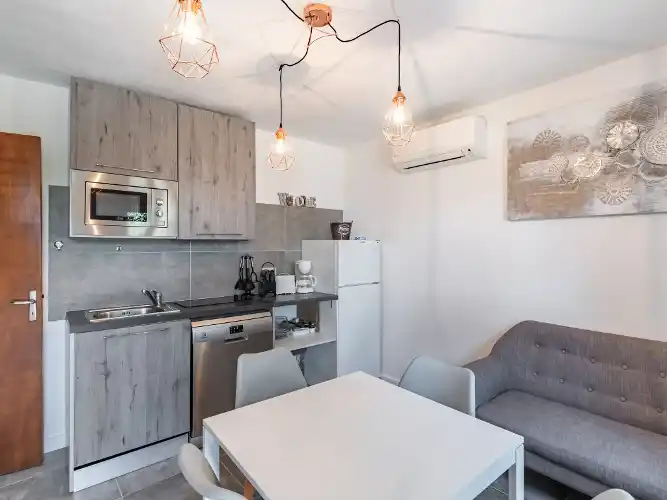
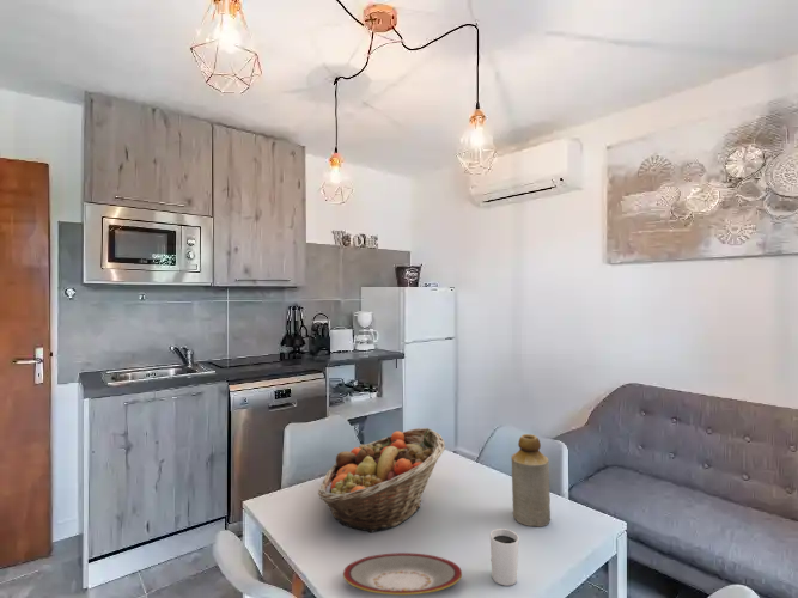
+ plate (402, 576)
+ fruit basket (383, 471)
+ glass (504, 556)
+ bottle (530, 476)
